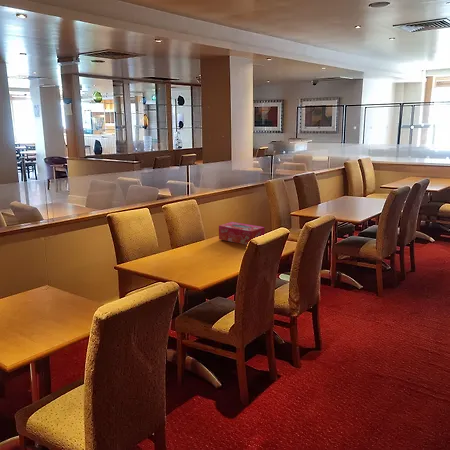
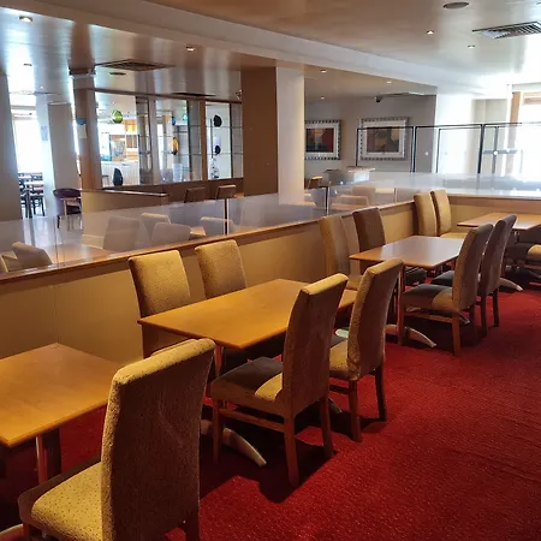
- tissue box (241, 233)
